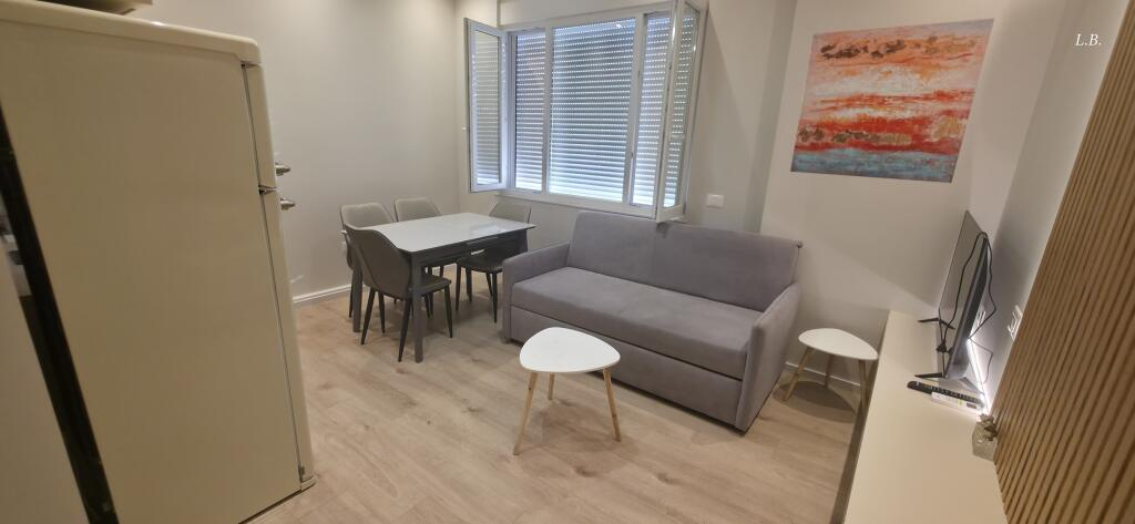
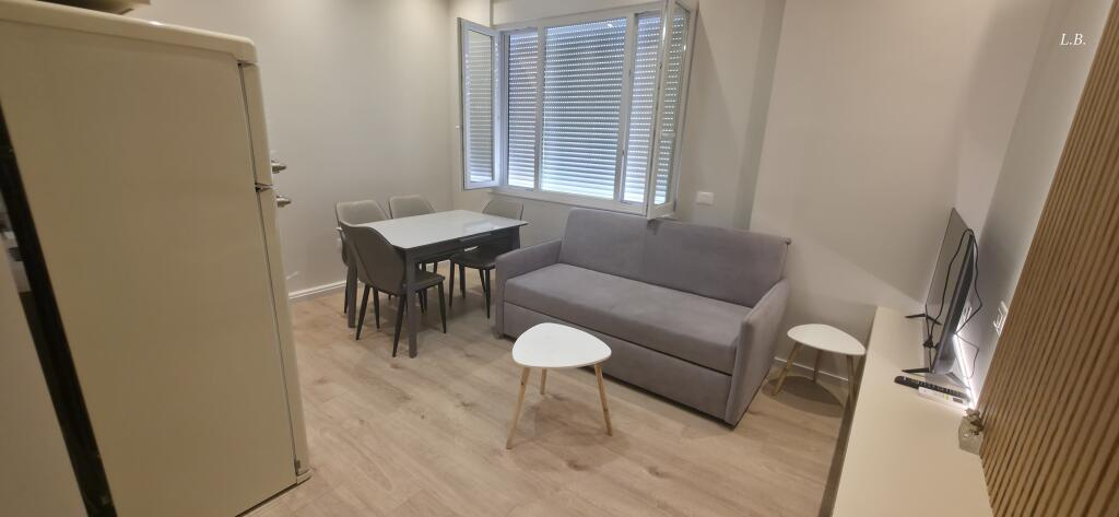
- wall art (879, 104)
